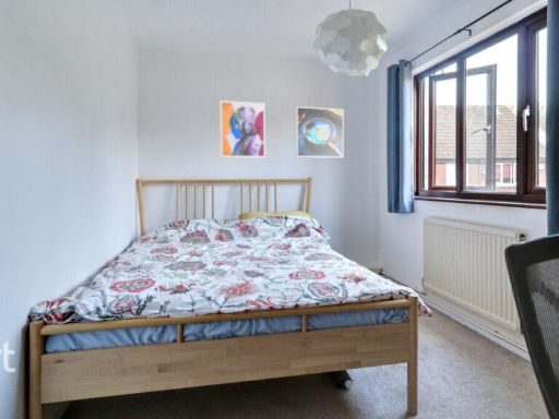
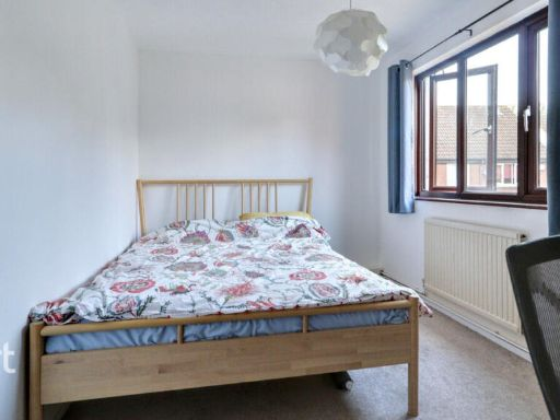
- wall art (242, 130)
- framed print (320, 132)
